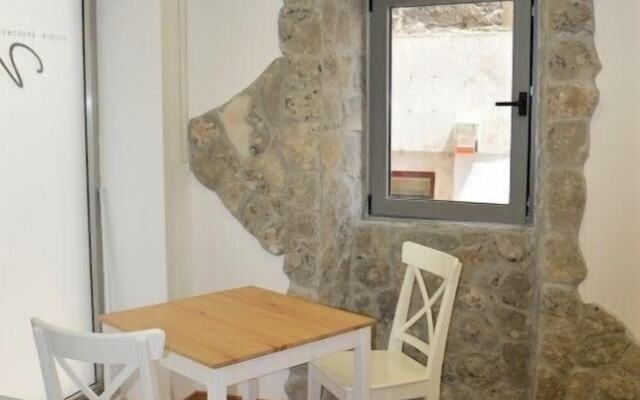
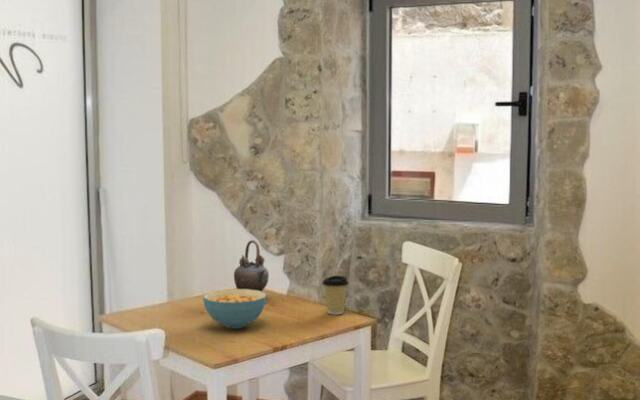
+ teapot (253, 271)
+ cereal bowl (235, 310)
+ coffee cup (335, 295)
